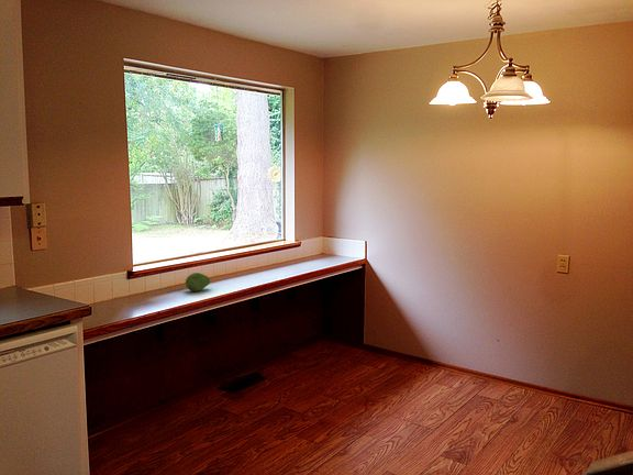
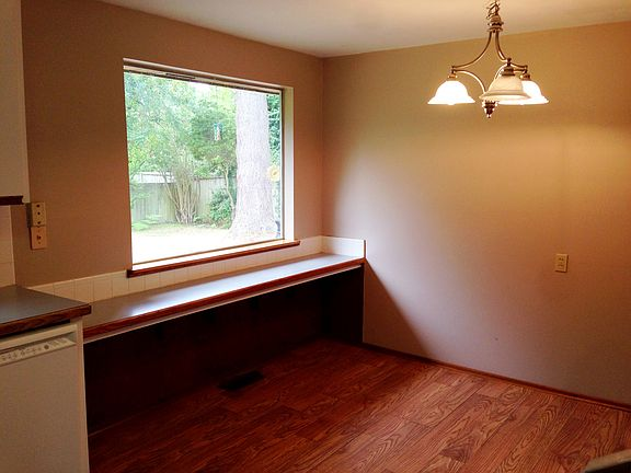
- fruit (198, 281)
